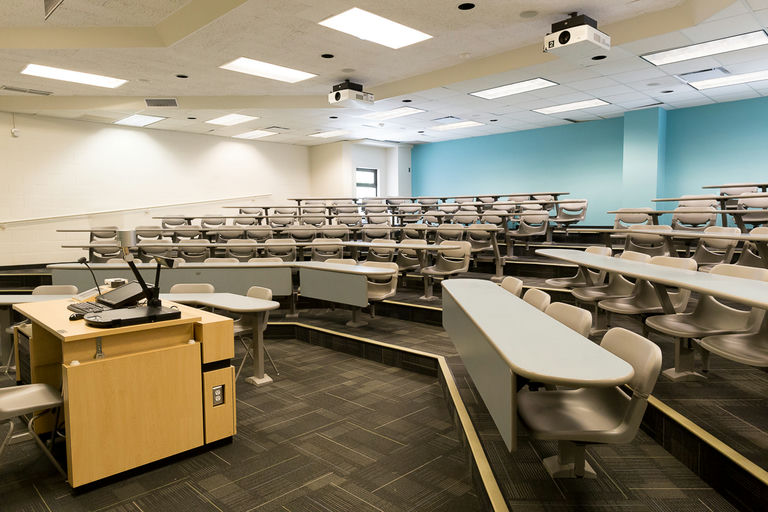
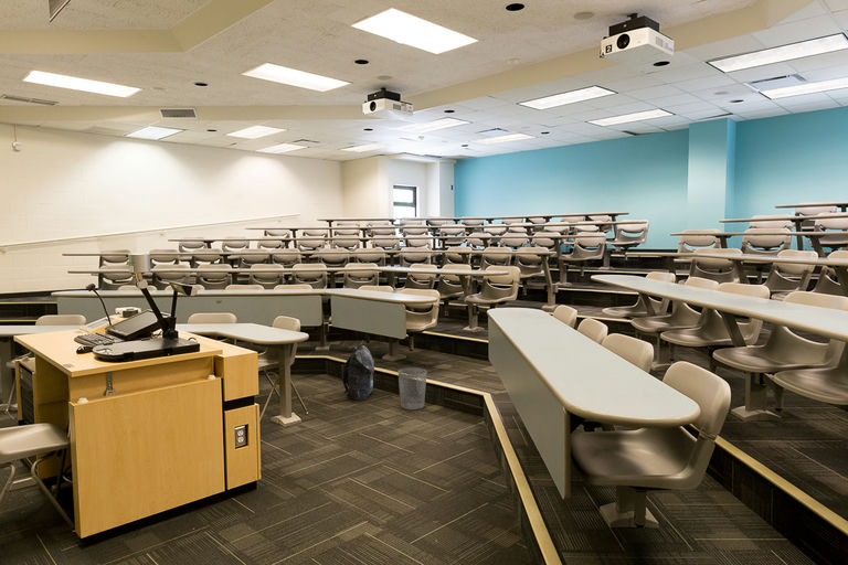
+ wastebasket (412, 387)
+ backpack (358, 371)
